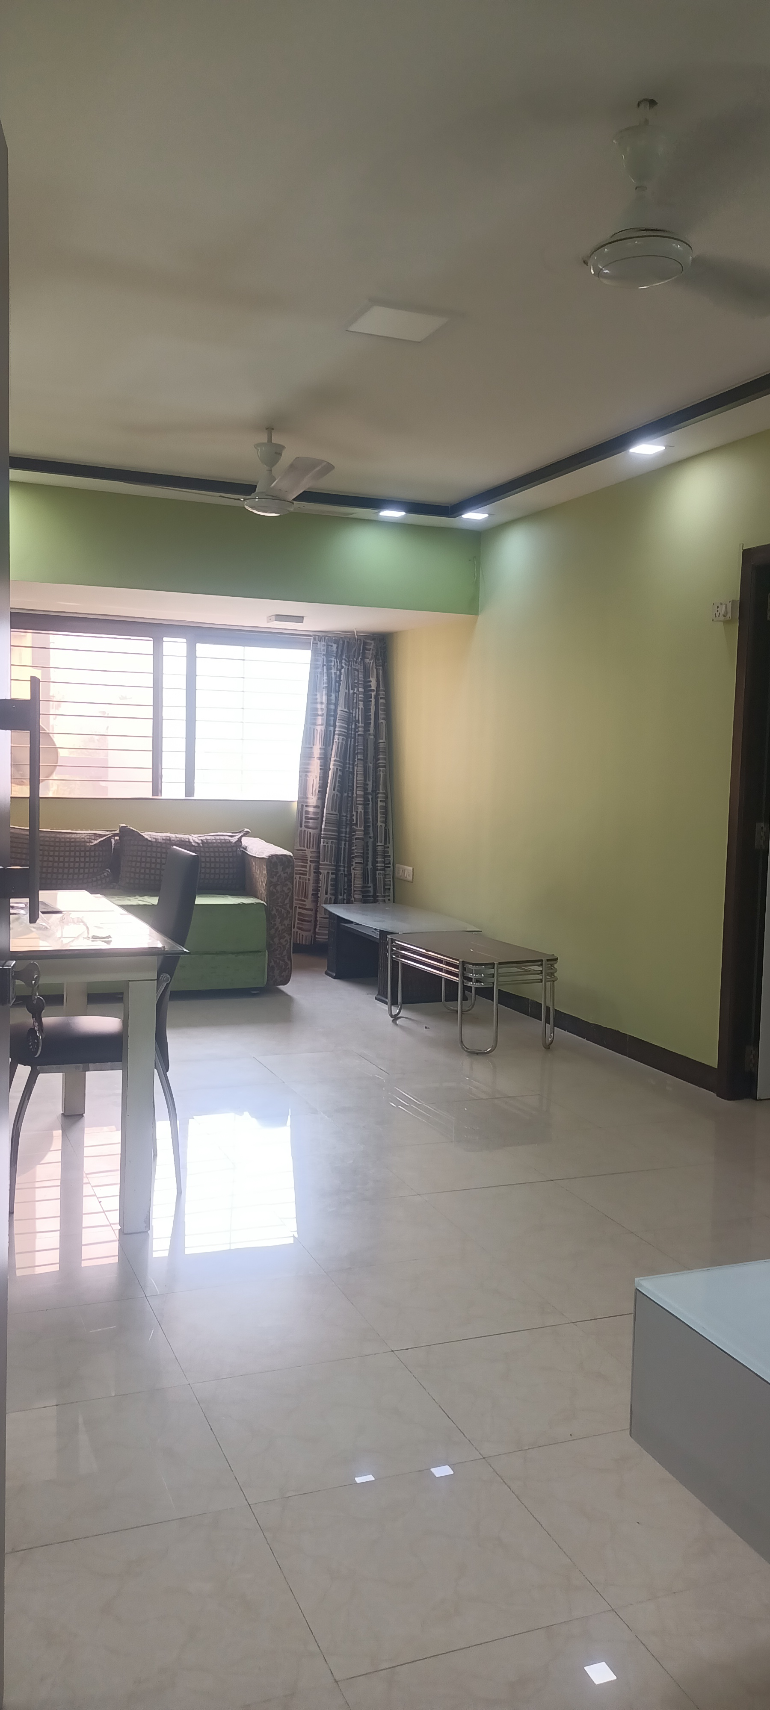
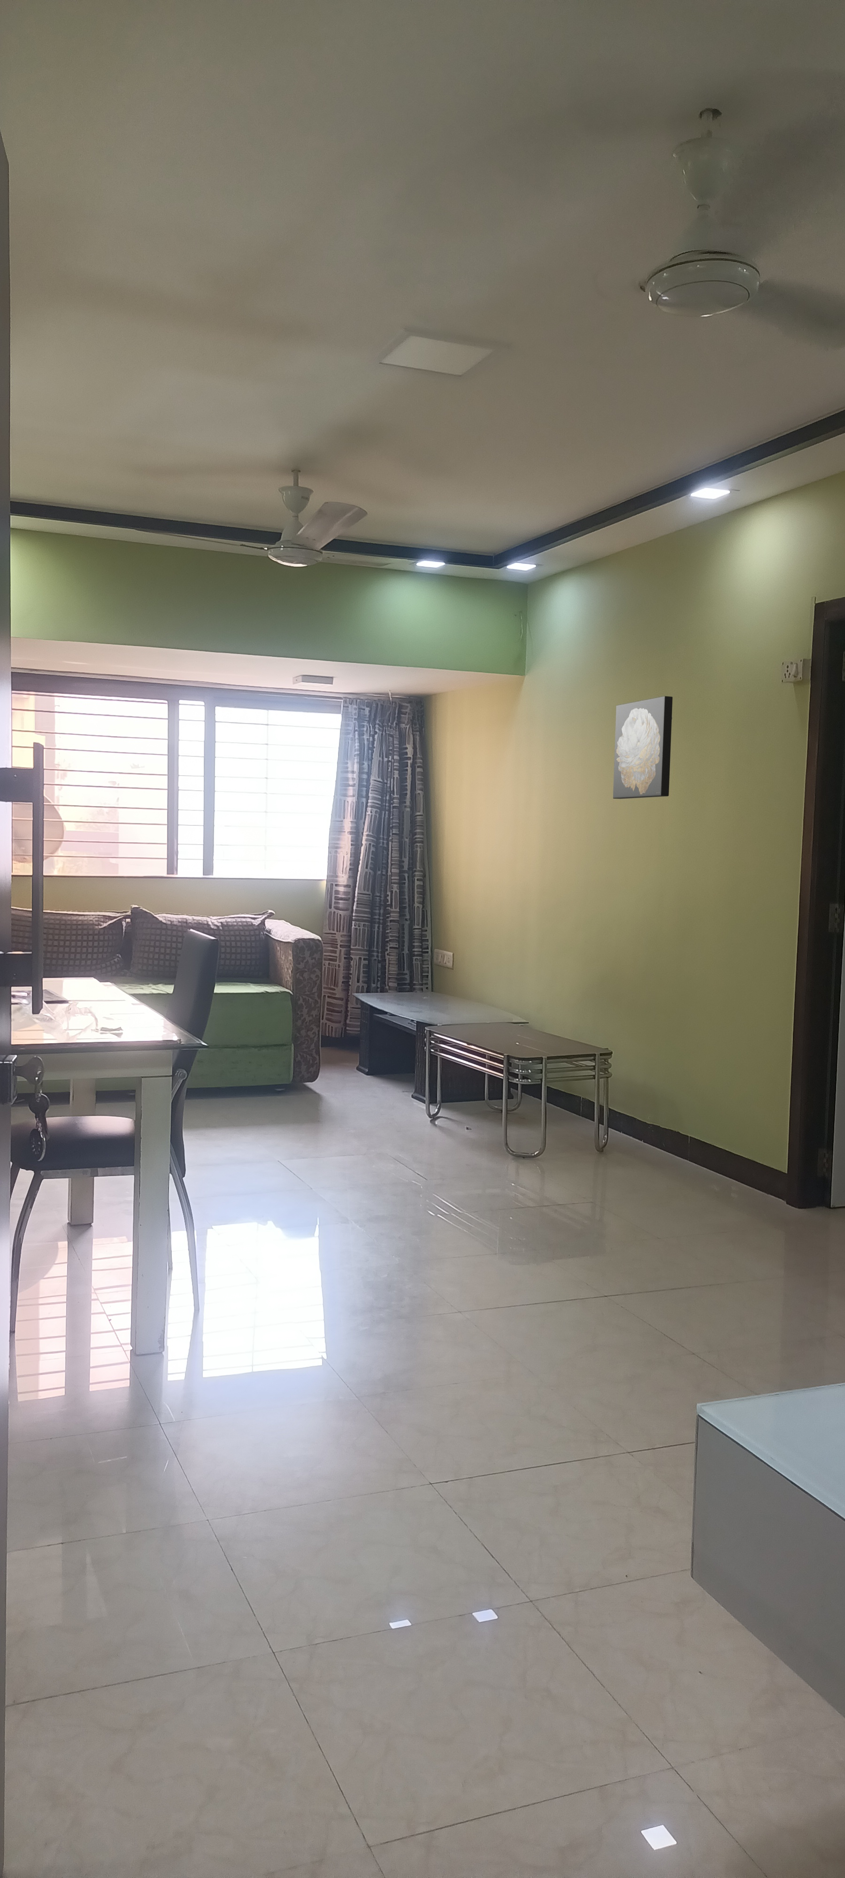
+ wall art (642, 750)
